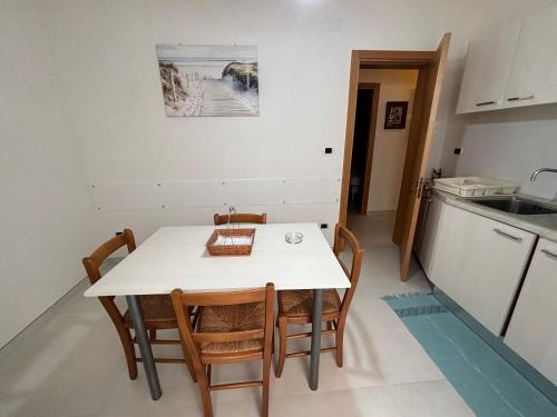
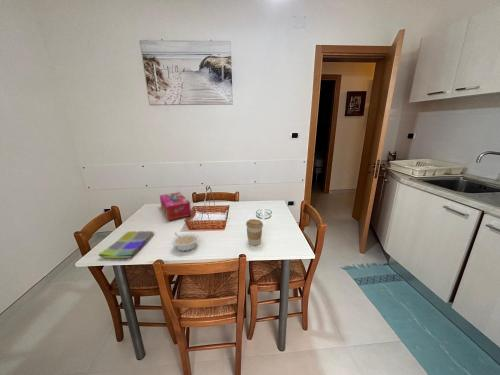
+ legume (184, 242)
+ coffee cup (254, 231)
+ tissue box (174, 205)
+ dish towel (129, 243)
